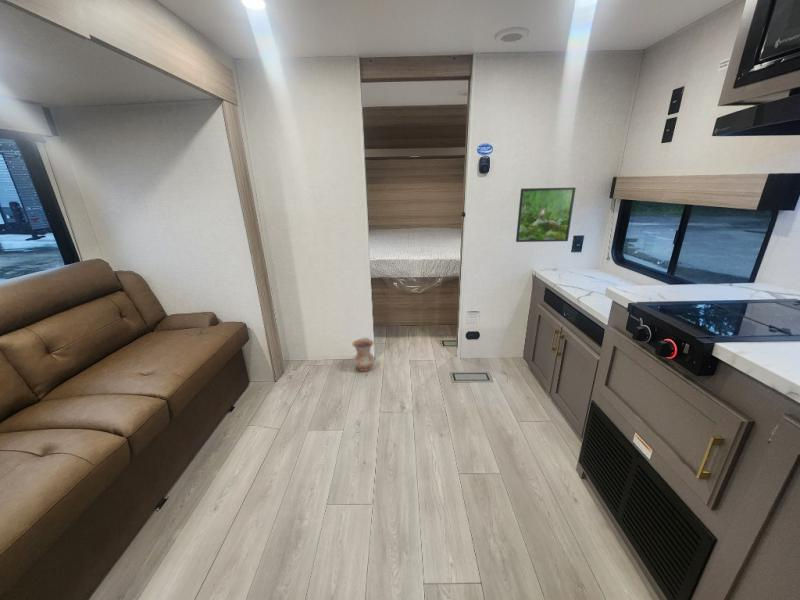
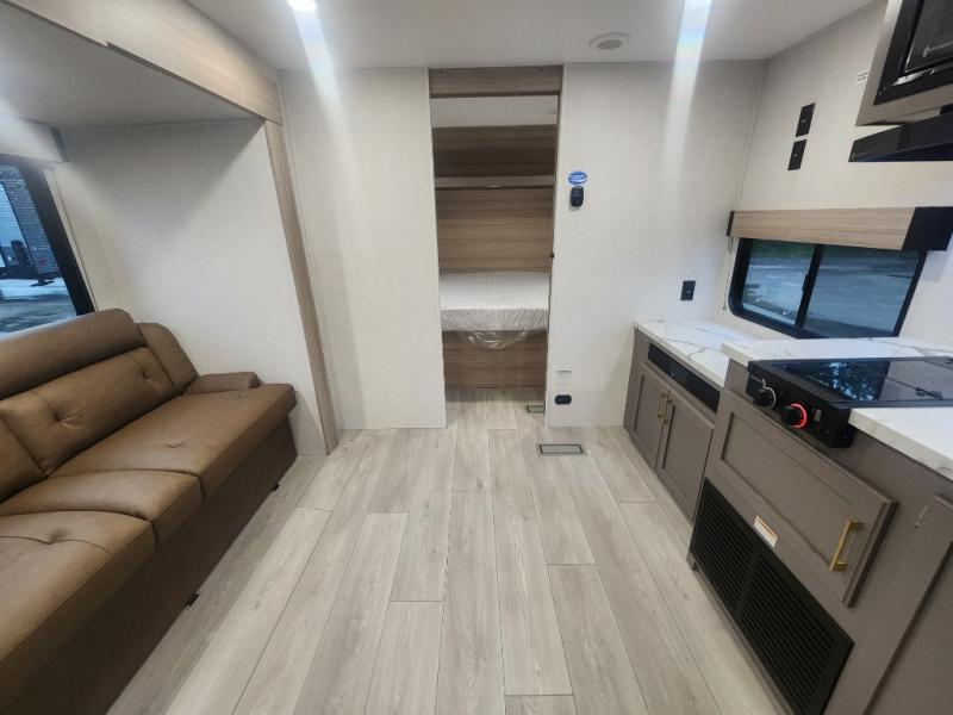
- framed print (544, 215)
- ceramic jug (364, 354)
